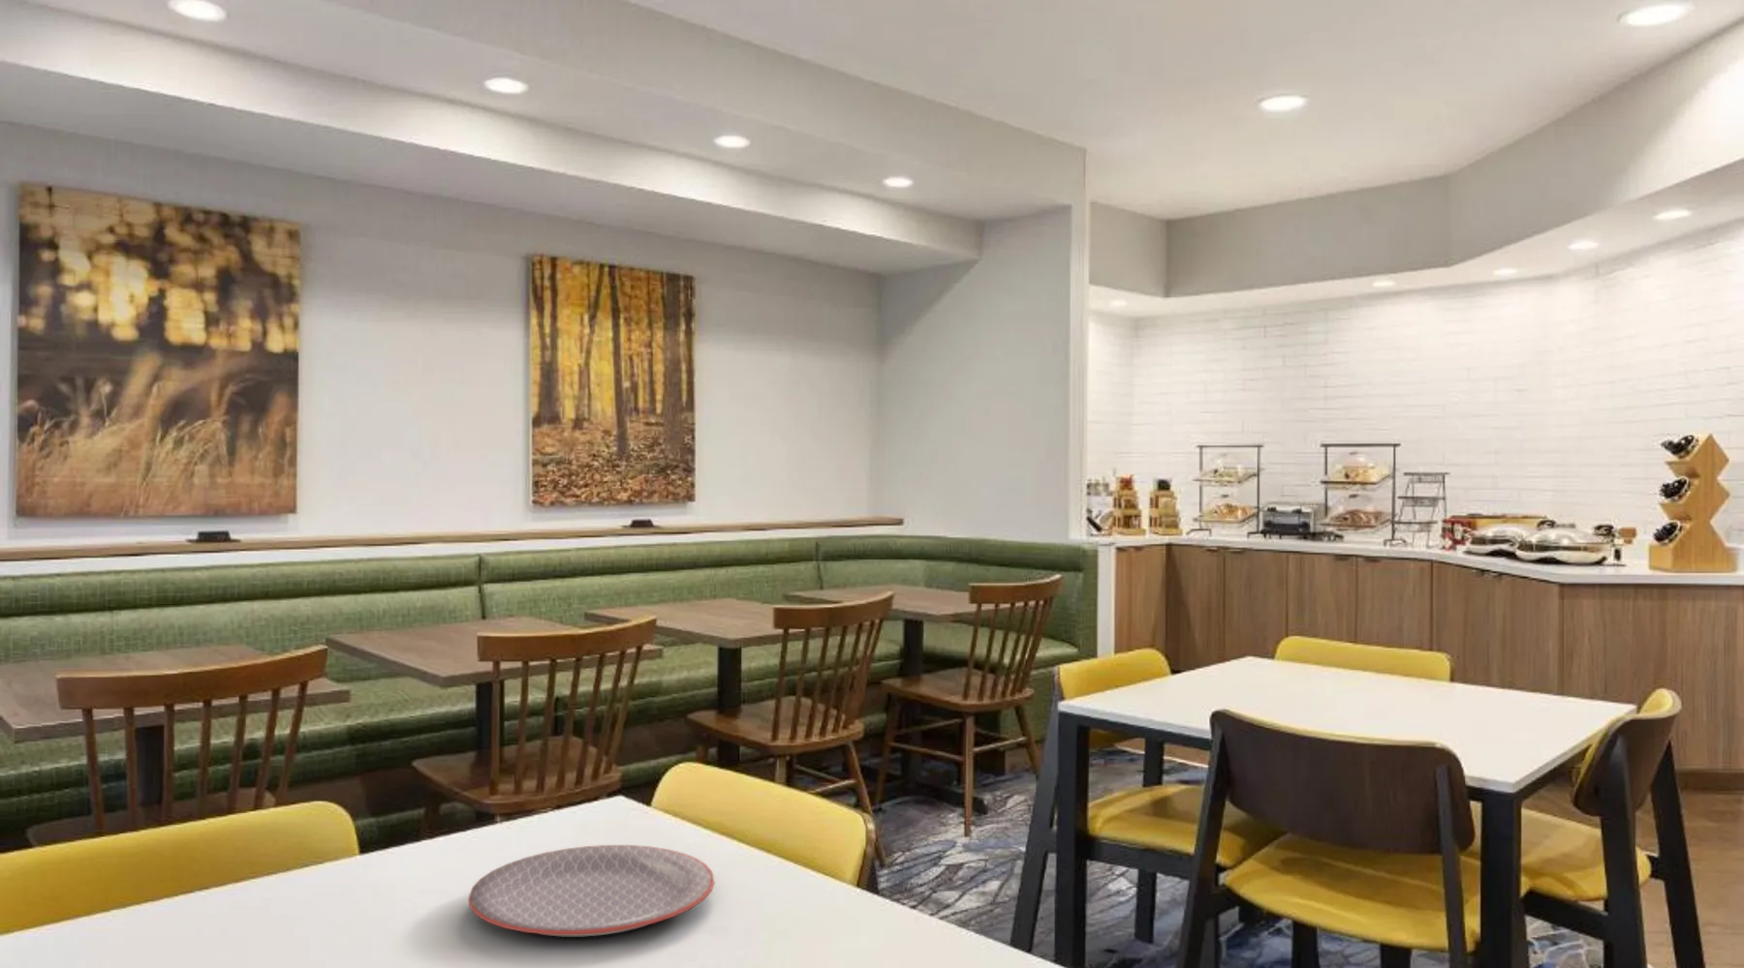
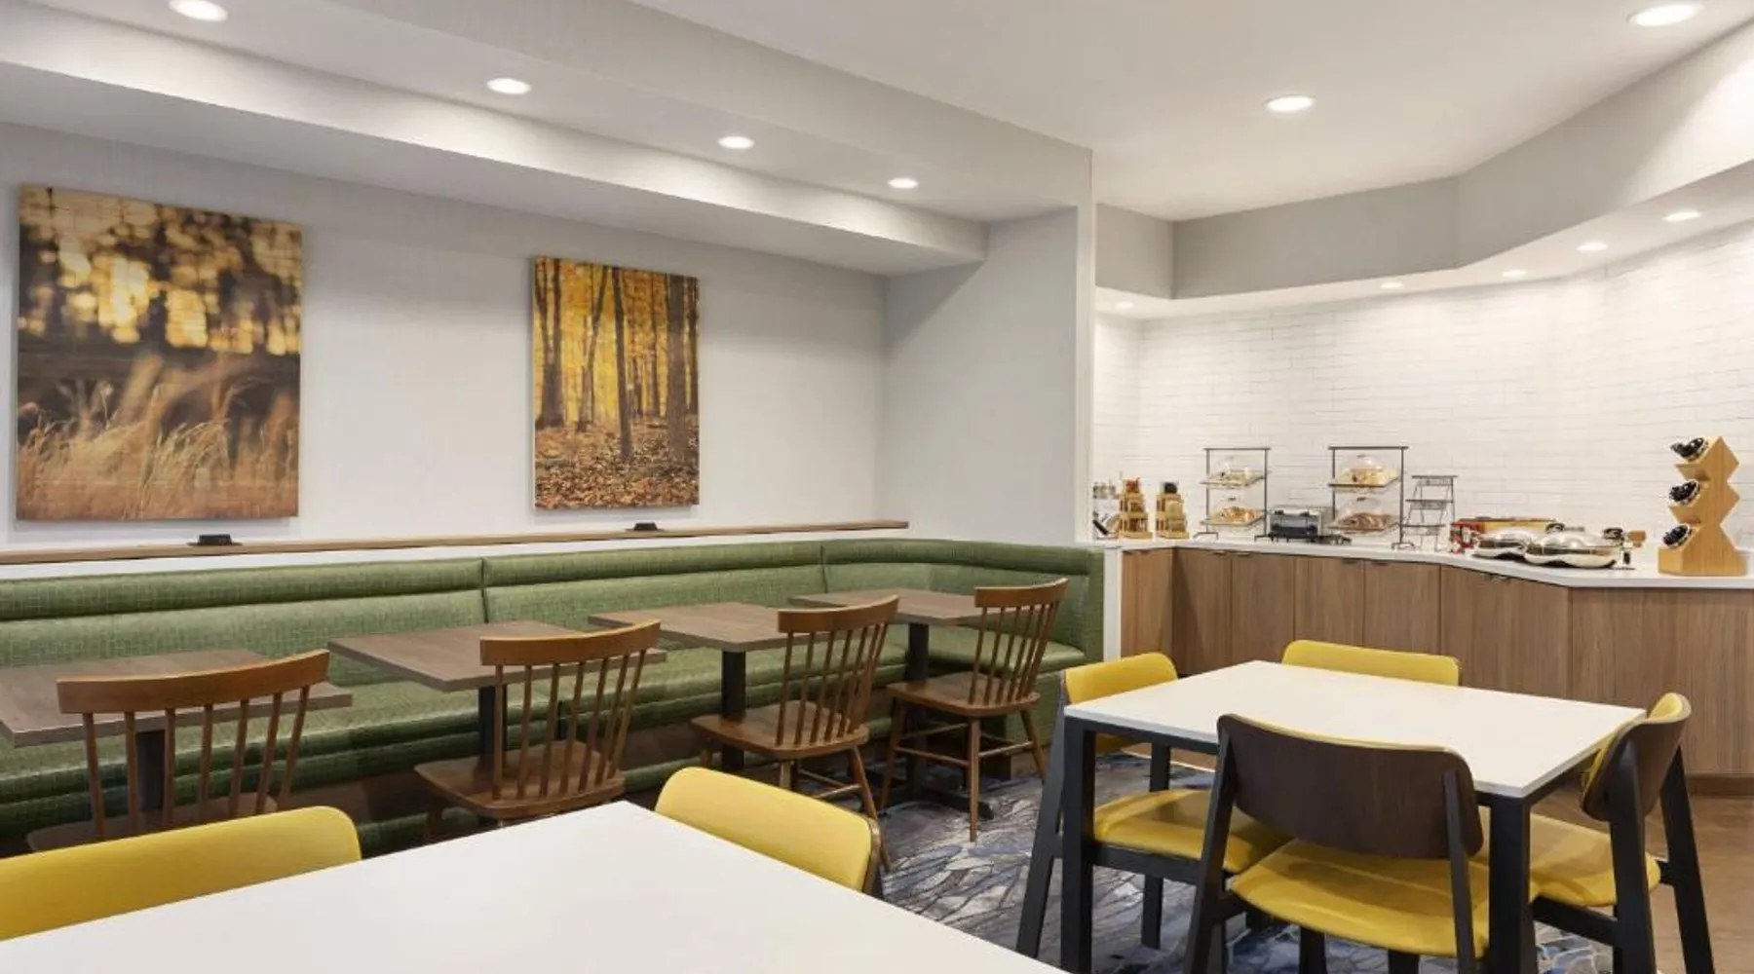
- plate (594, 893)
